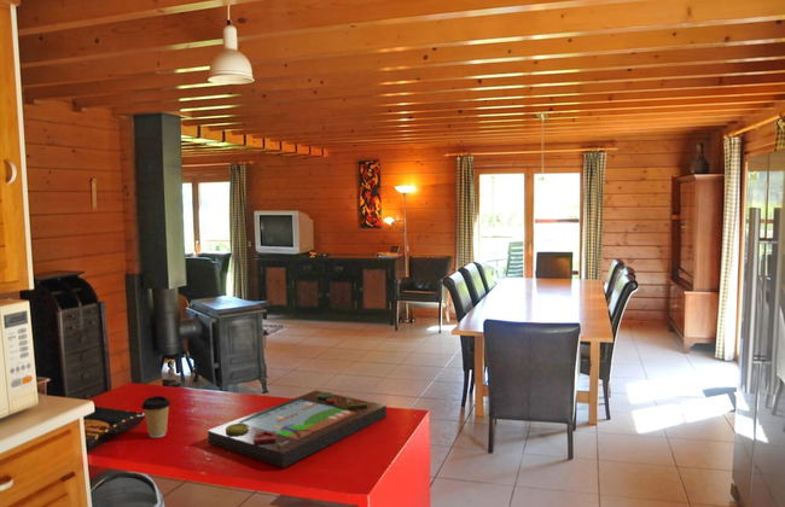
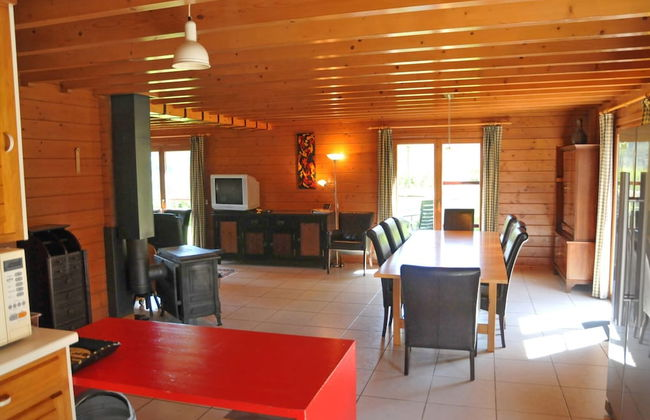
- coffee cup (156, 416)
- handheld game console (301, 421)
